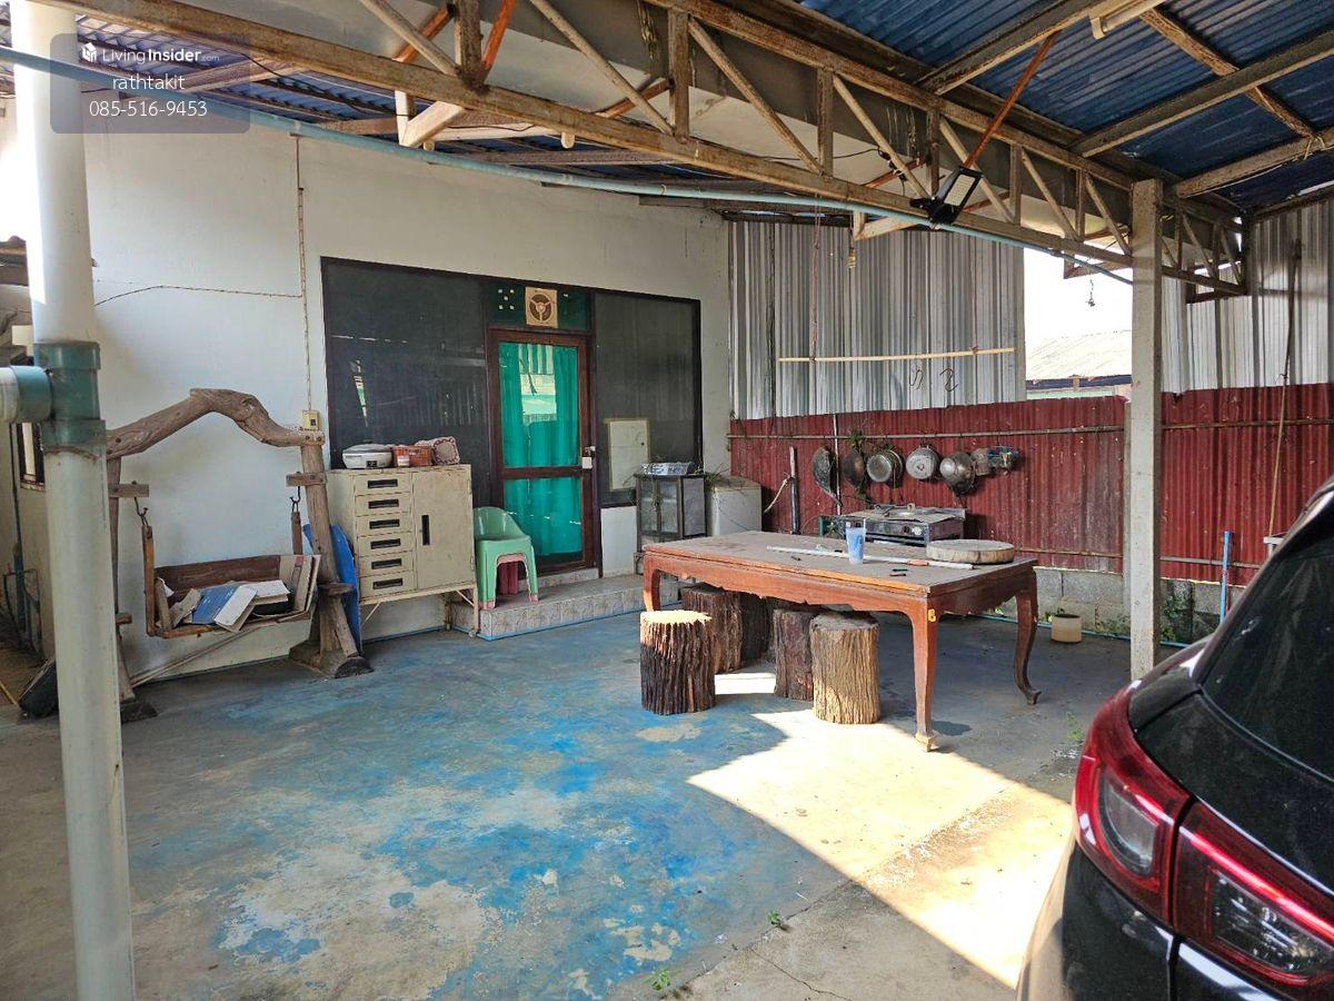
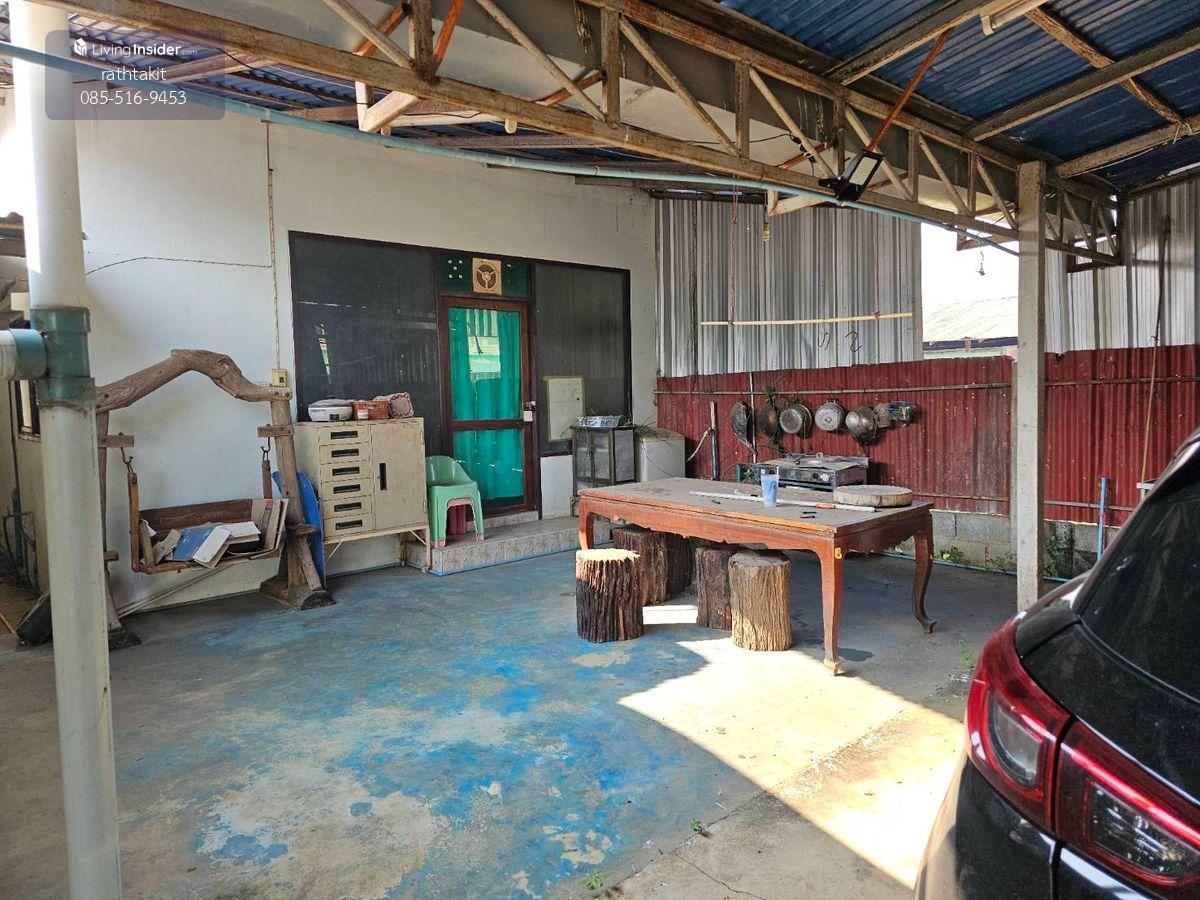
- planter (1066, 627)
